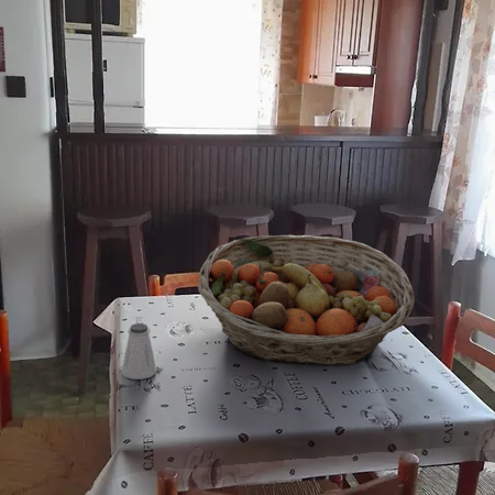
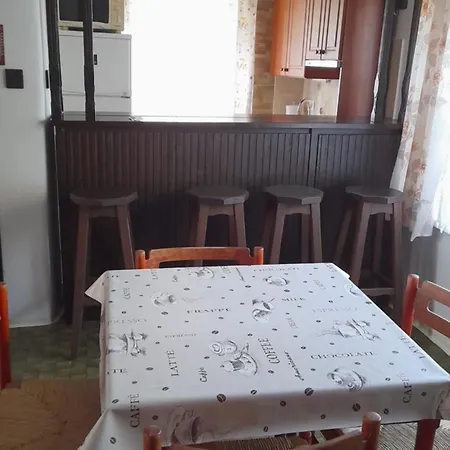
- saltshaker (139, 349)
- fruit basket (304, 296)
